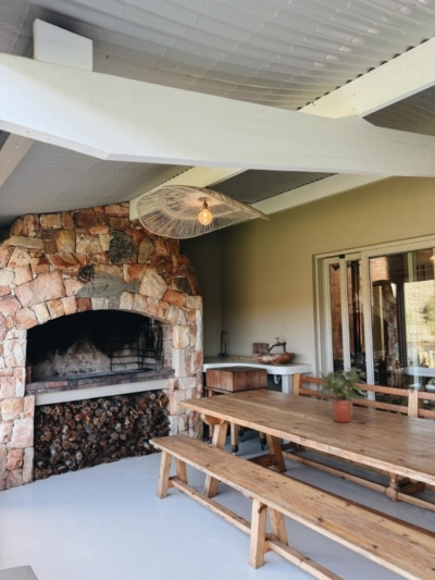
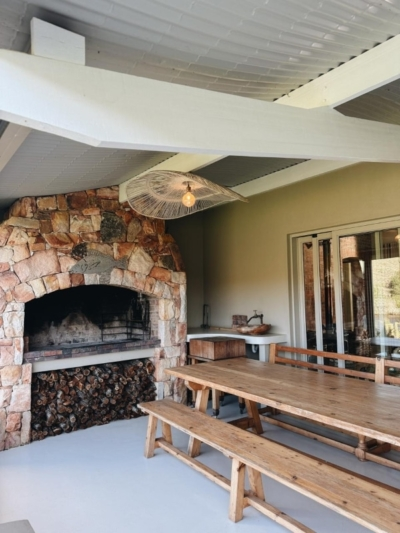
- potted plant (340, 393)
